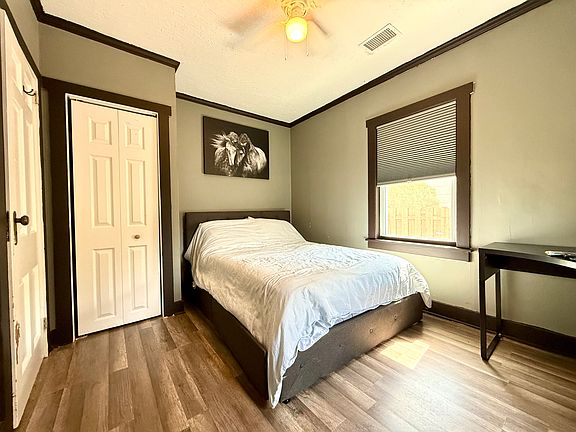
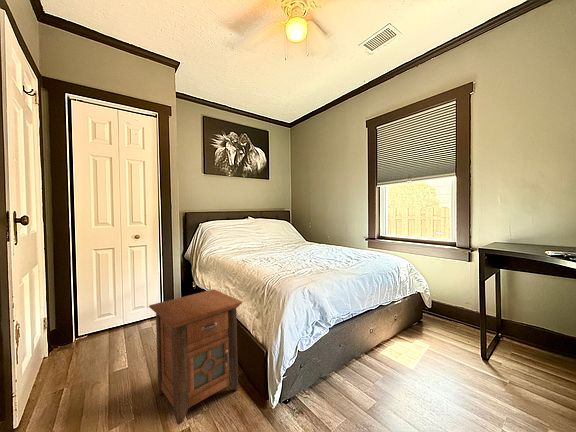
+ nightstand (197, 347)
